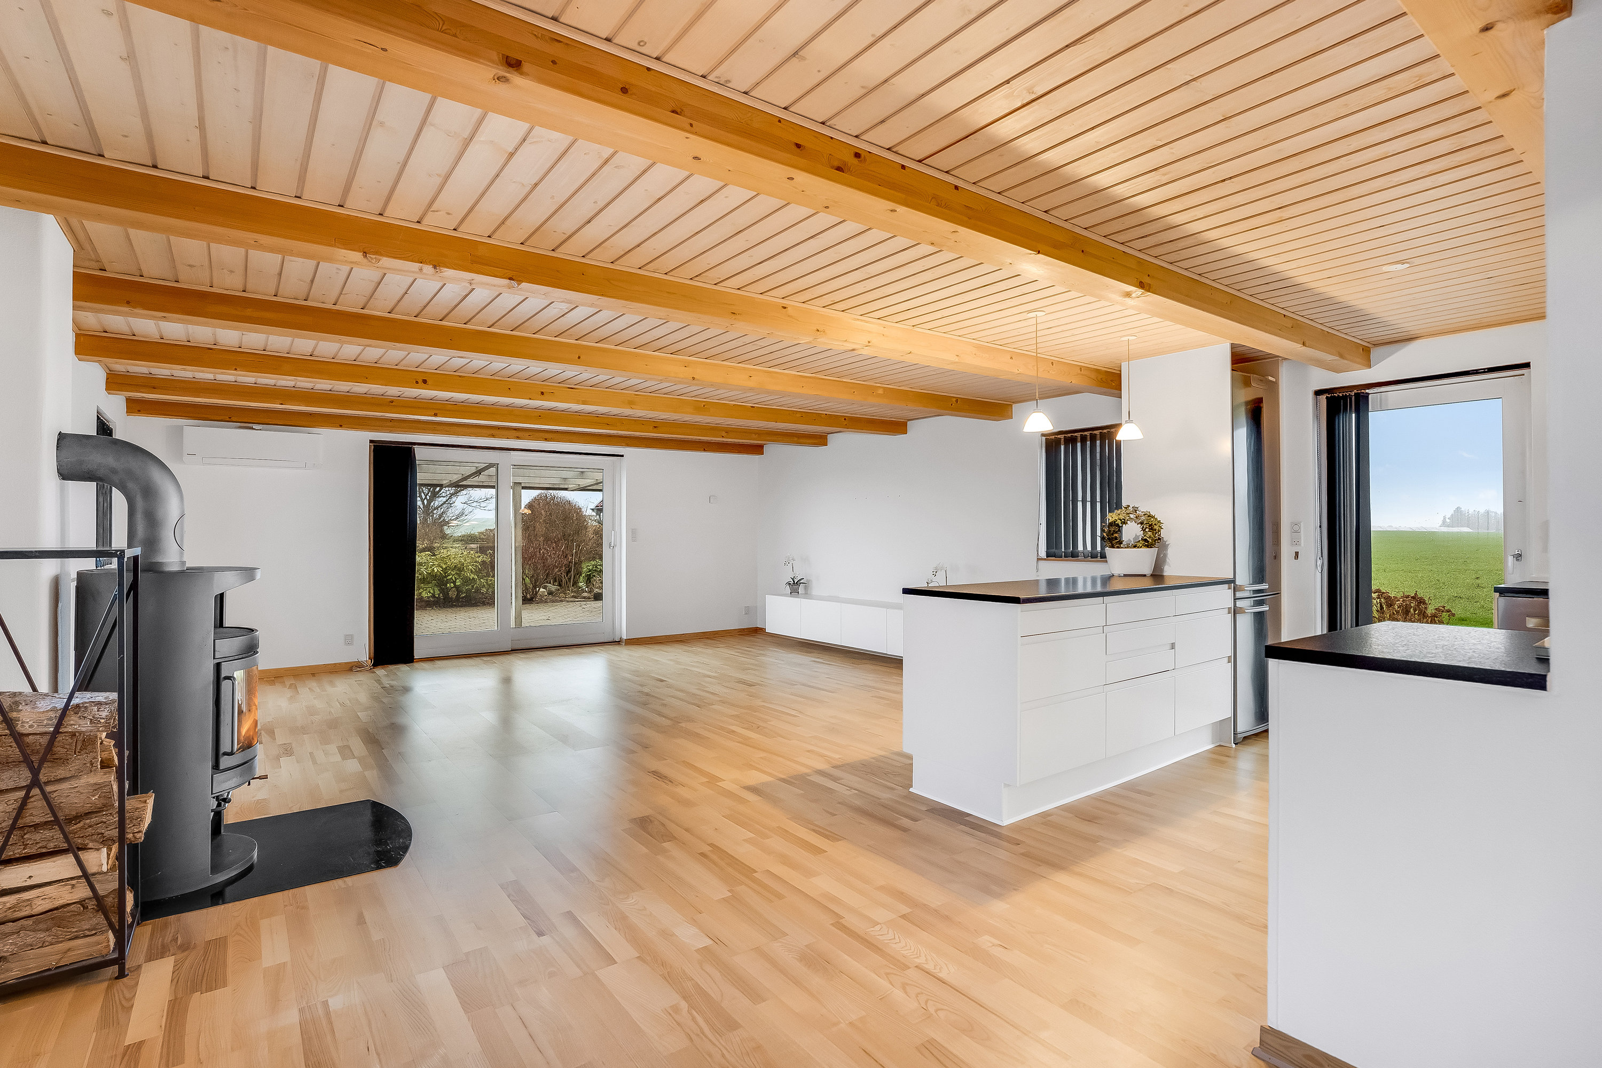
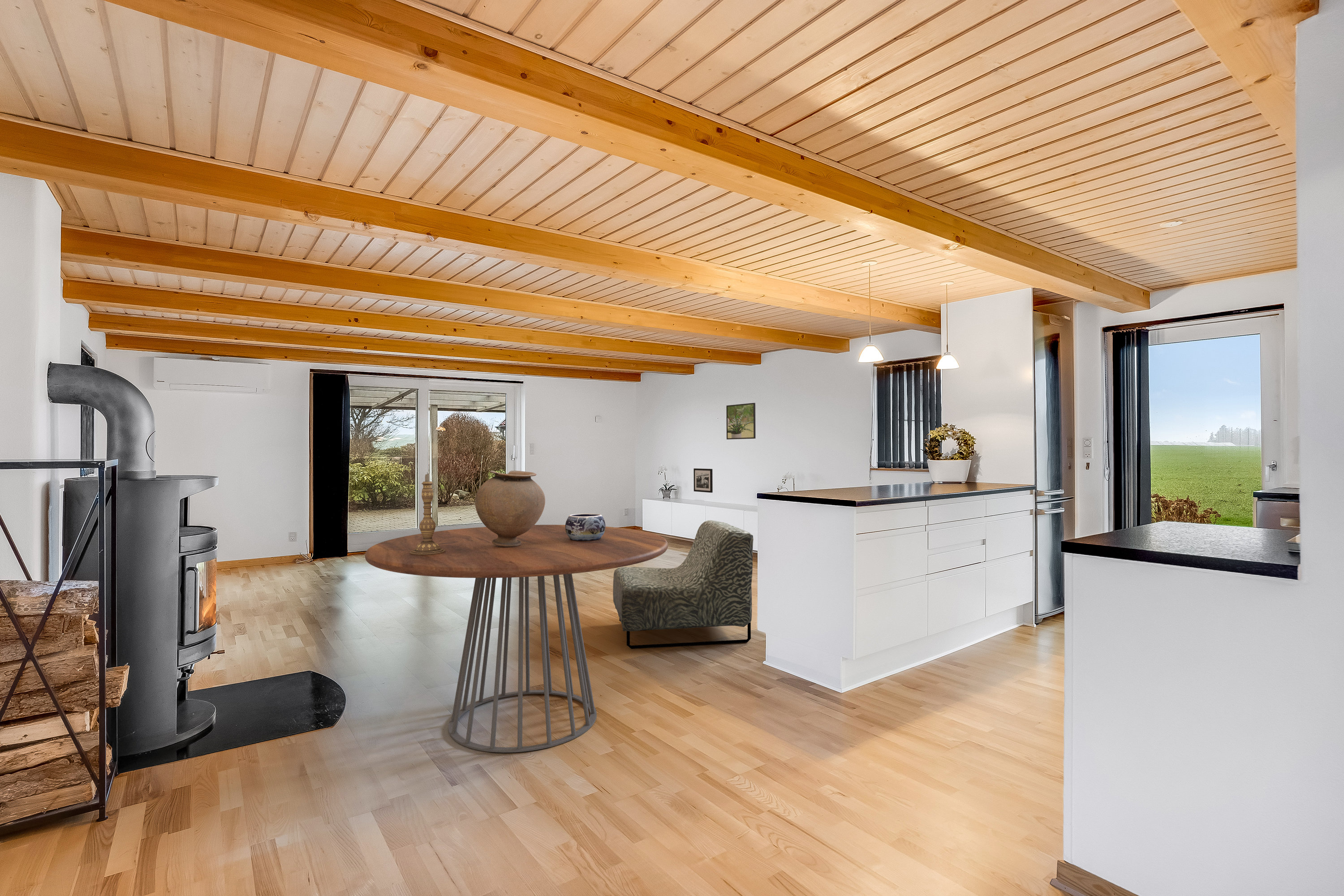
+ picture frame (703, 480)
+ dining table (526, 630)
+ vase (510, 507)
+ armchair (679, 579)
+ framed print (741, 422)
+ candlestick (427, 510)
+ decorative bowl (585, 526)
